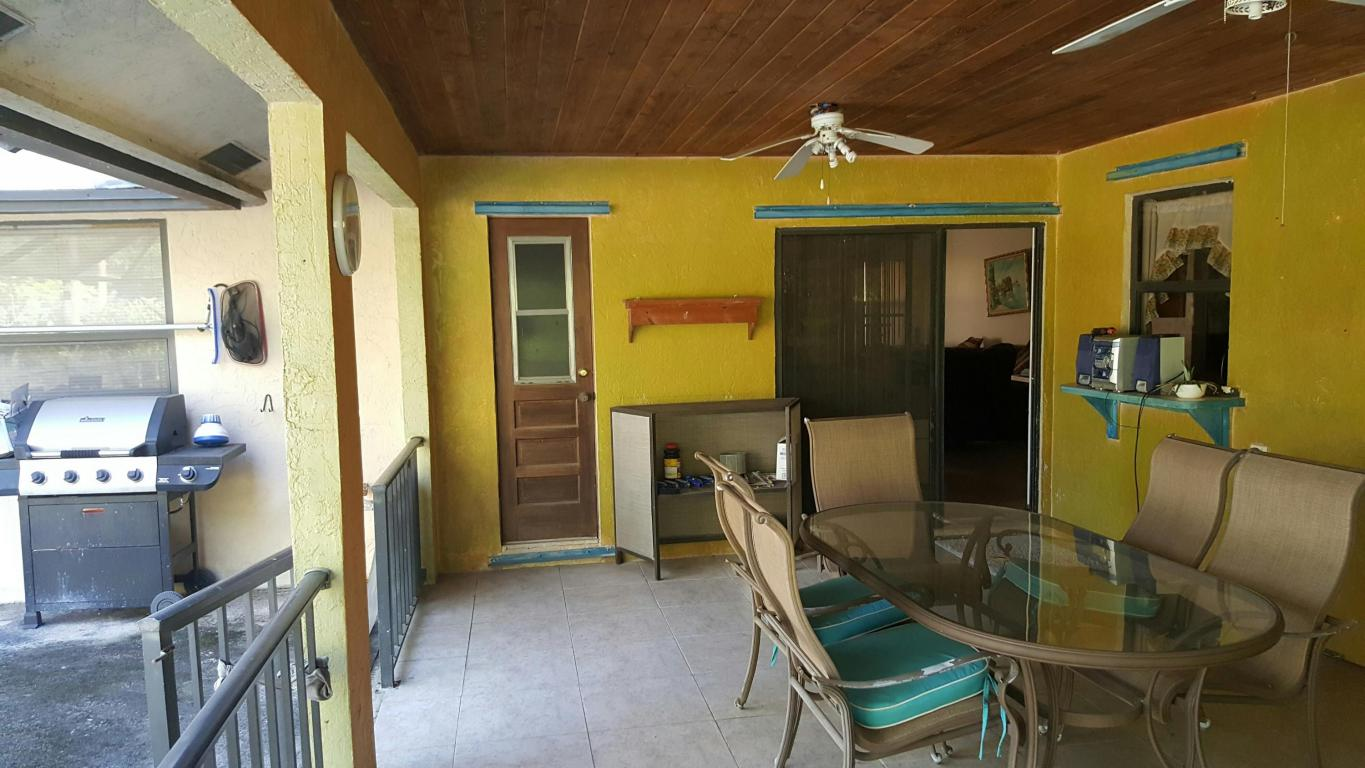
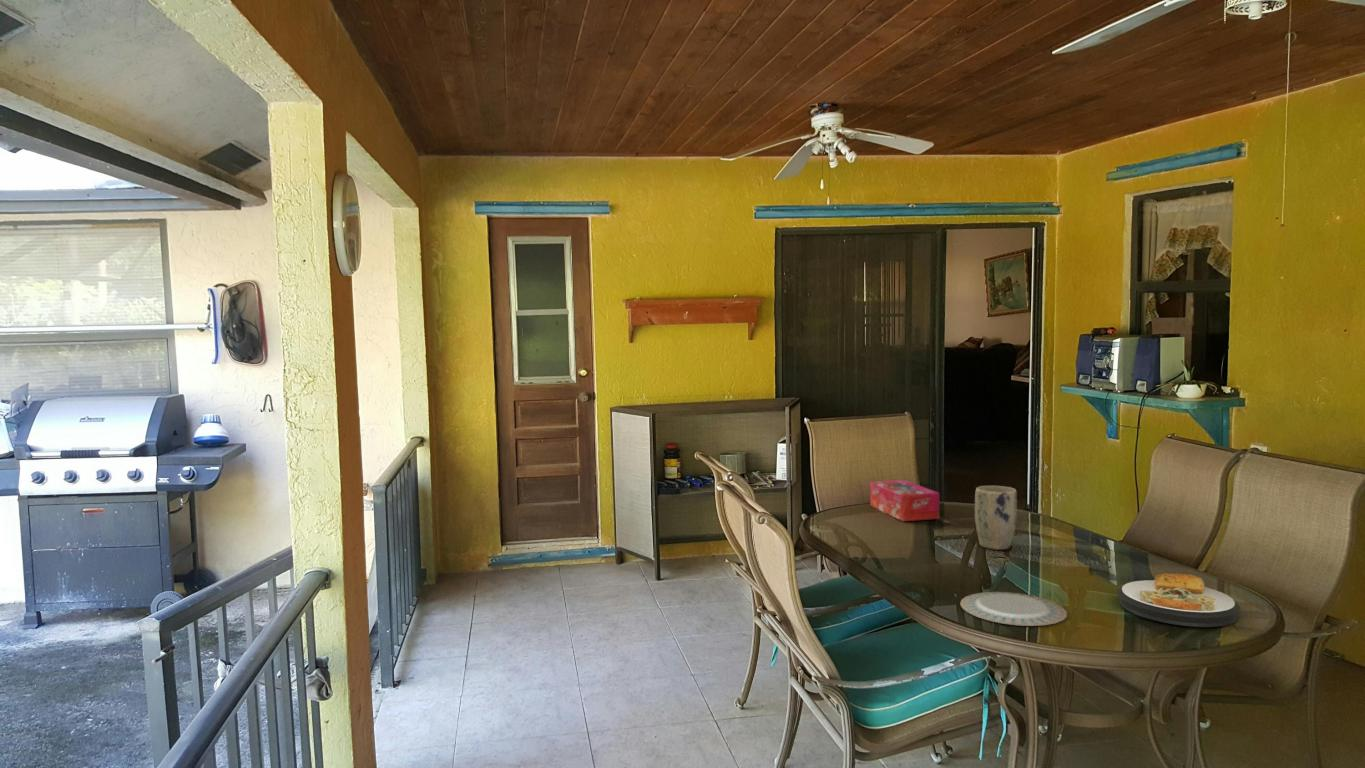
+ chinaware (1012, 605)
+ plate (1176, 597)
+ tissue box (903, 499)
+ plant pot (995, 517)
